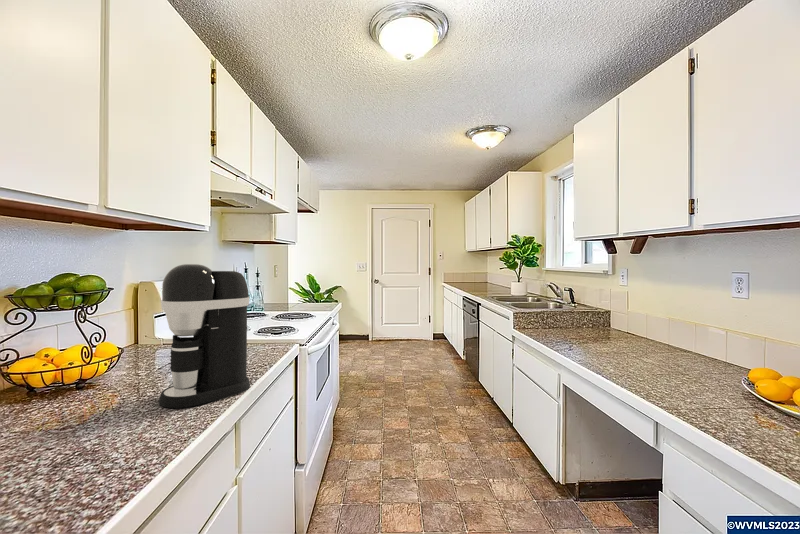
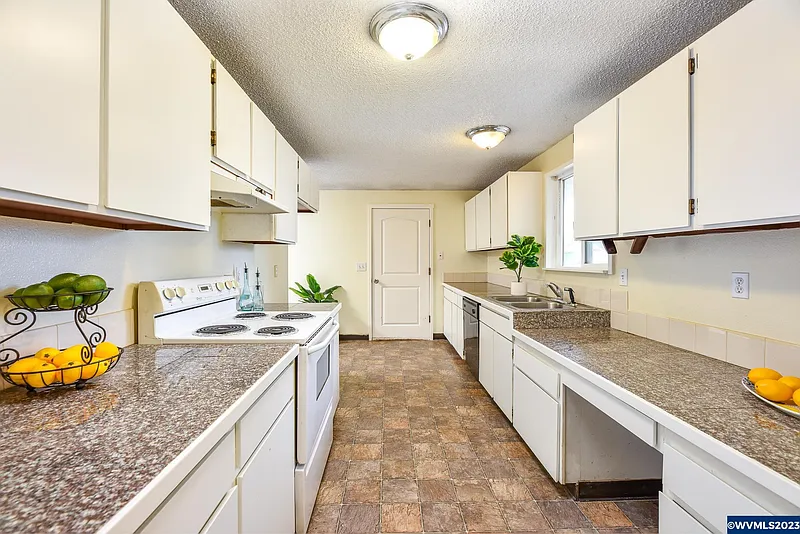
- coffee maker (207, 328)
